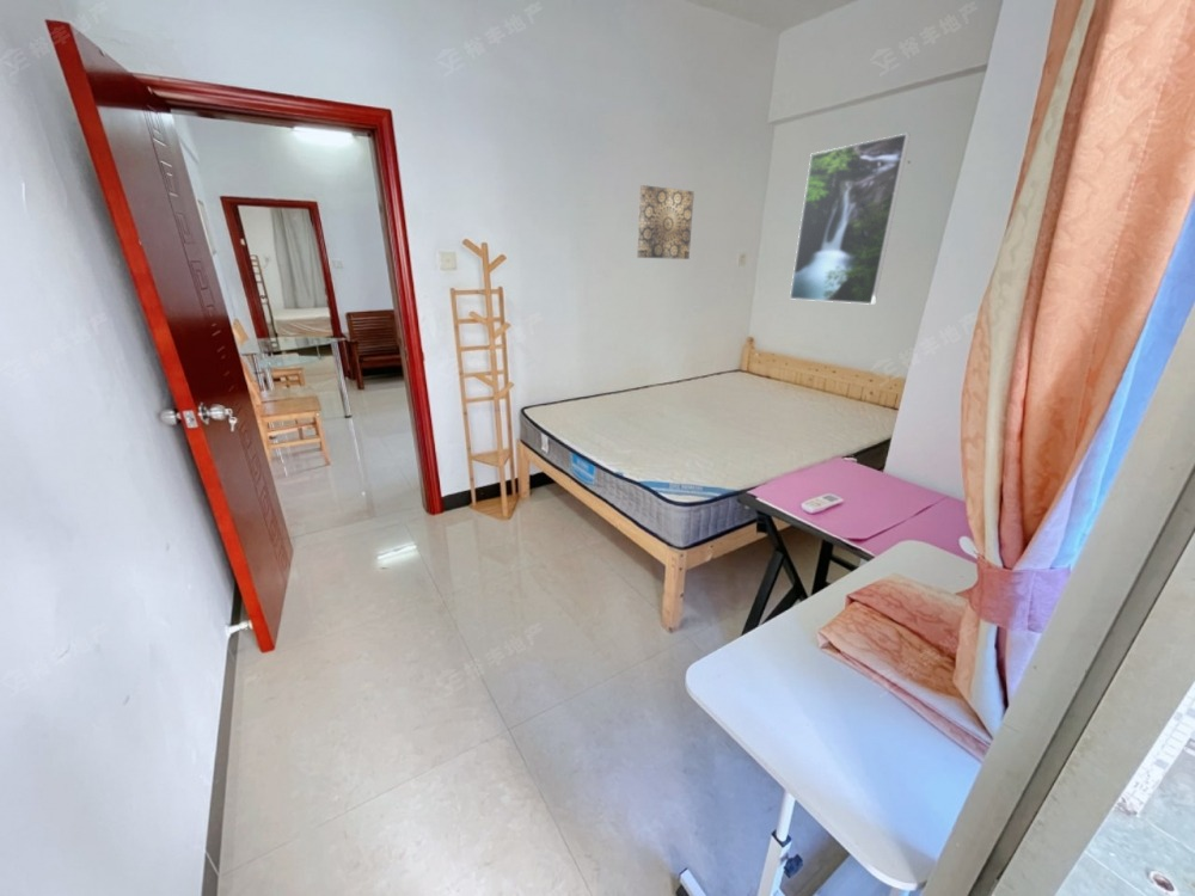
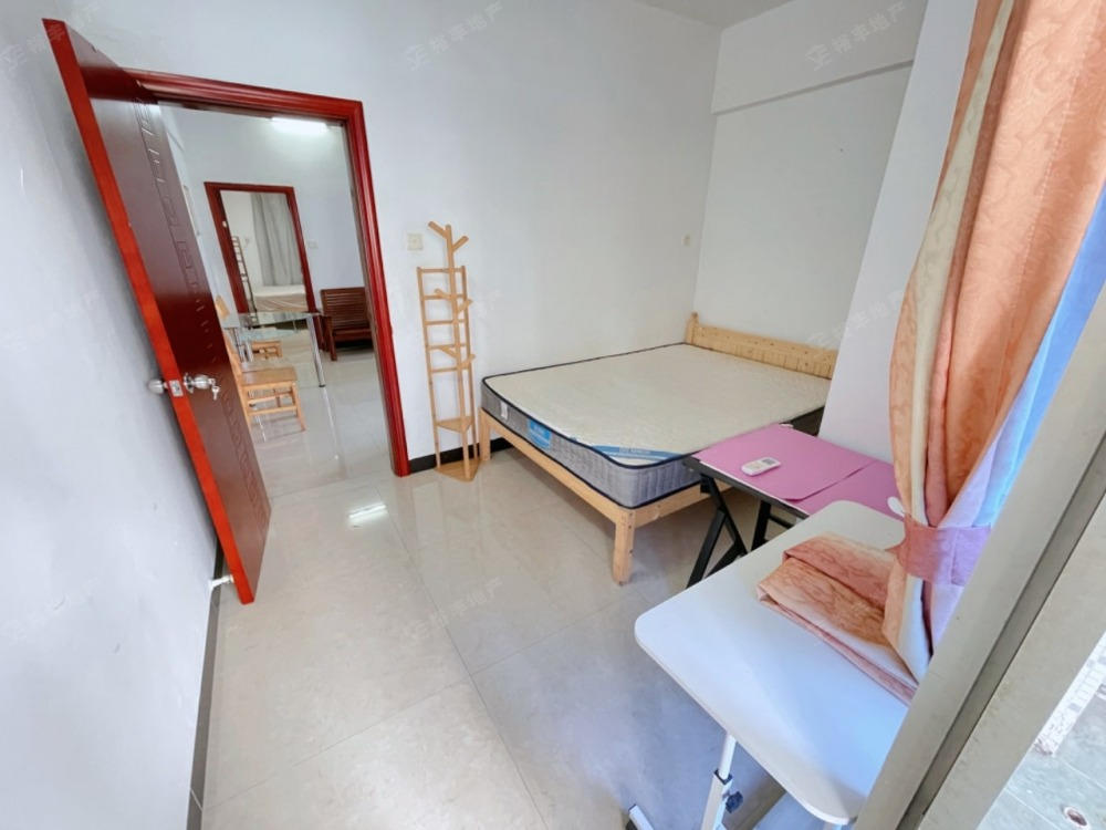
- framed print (841, 227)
- wall art (666, 223)
